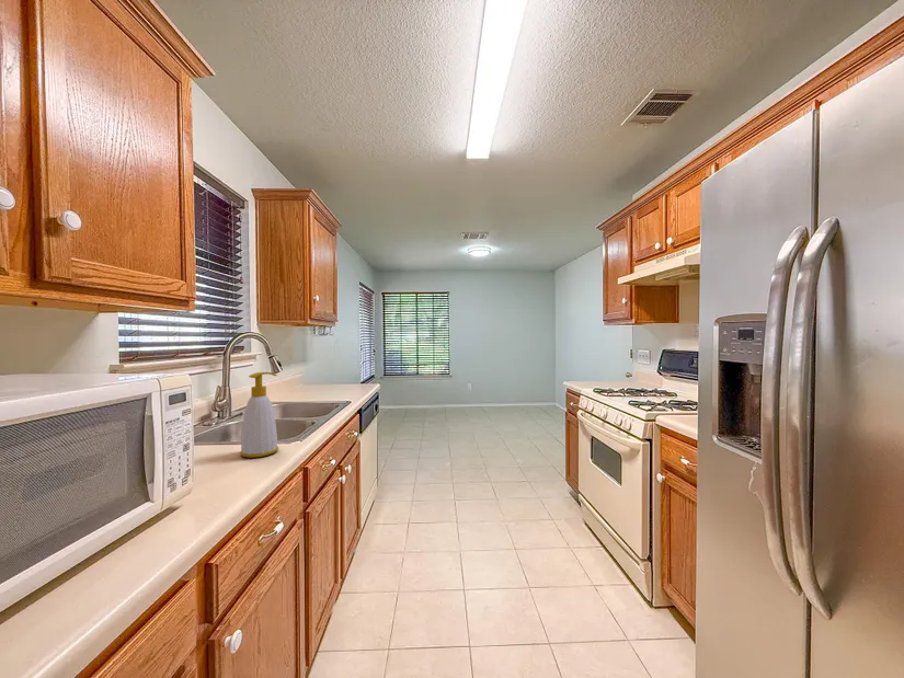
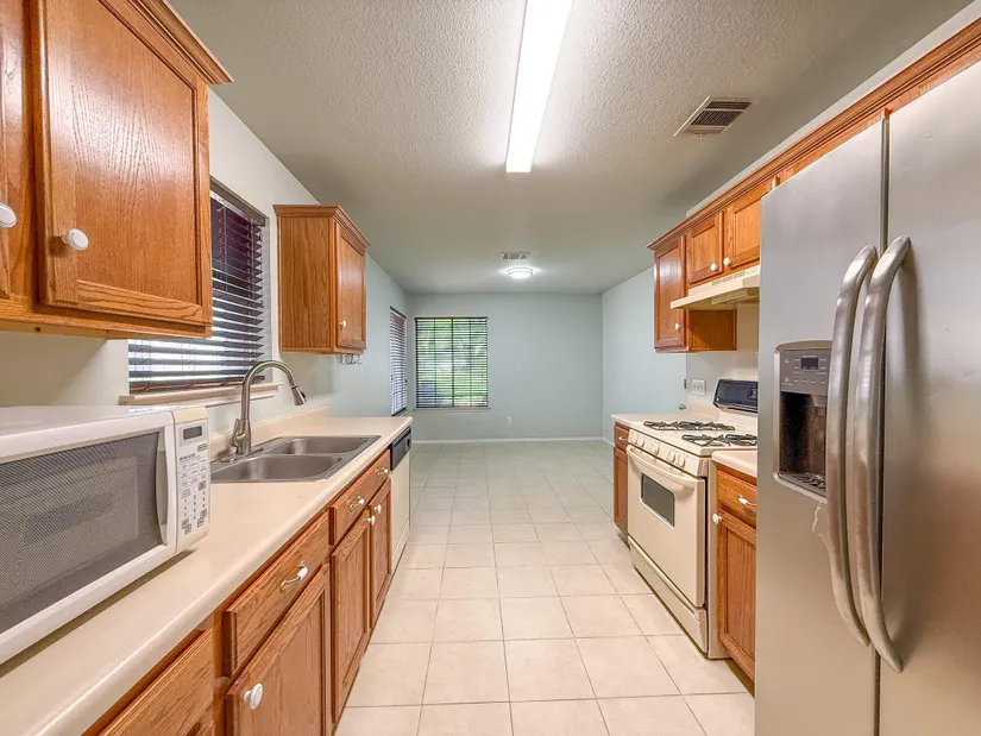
- soap bottle (259, 412)
